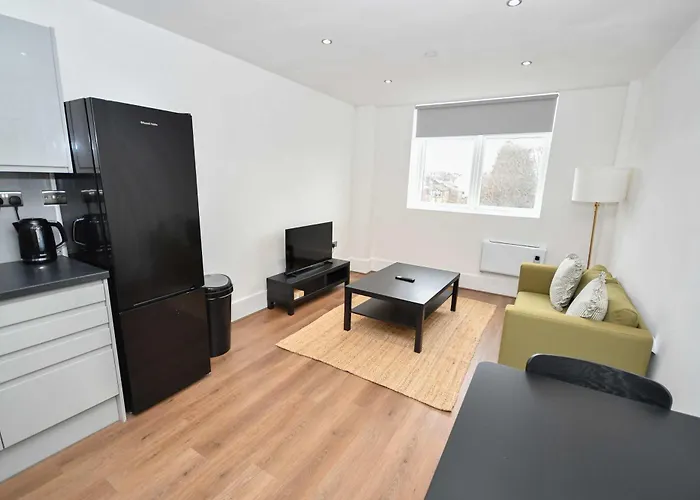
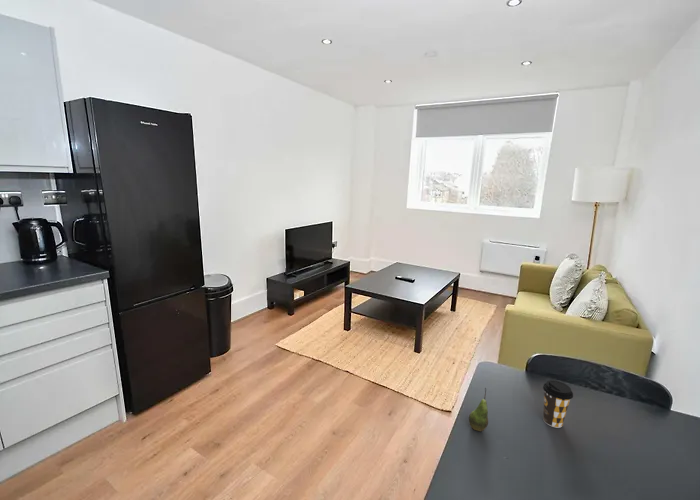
+ coffee cup (555, 404)
+ fruit (479, 410)
